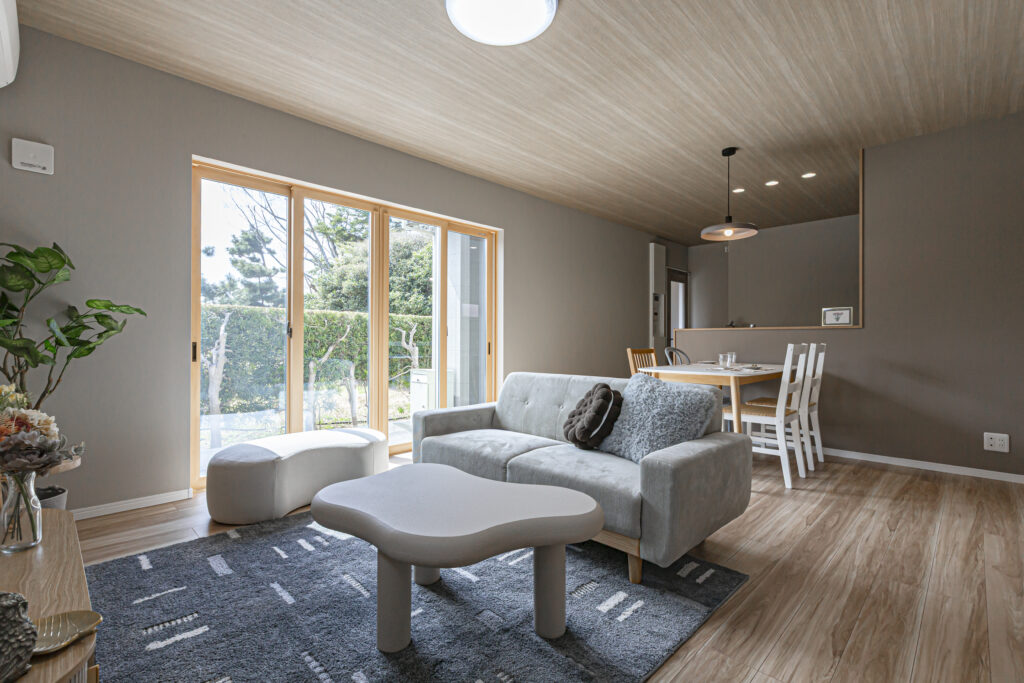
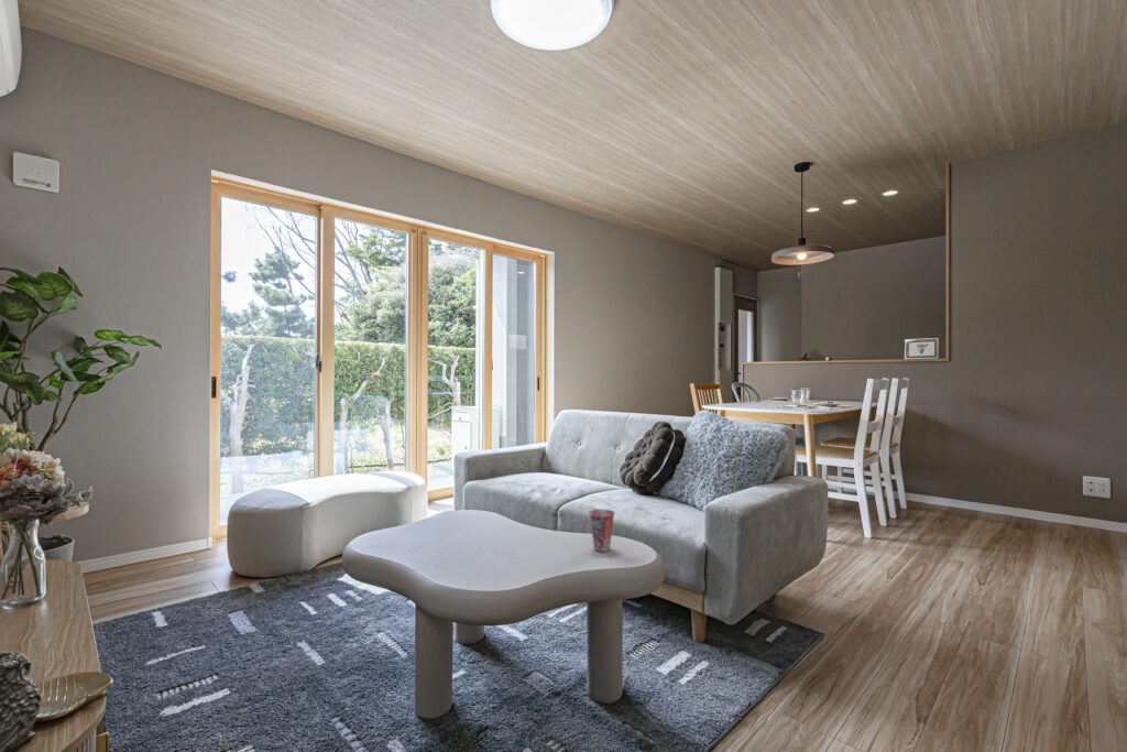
+ cup (601, 531)
